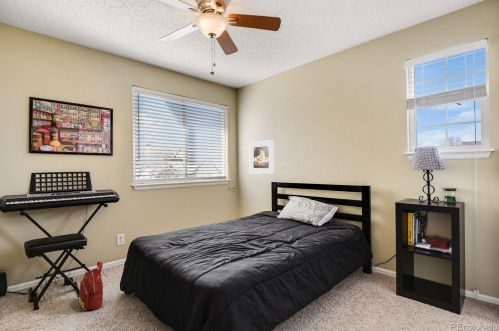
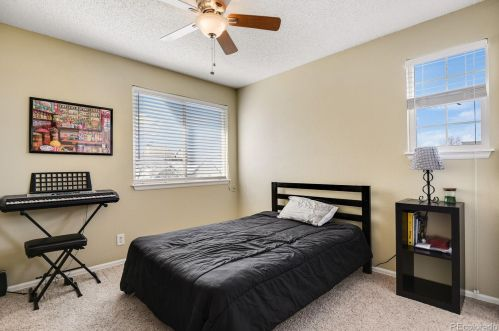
- backpack (91, 283)
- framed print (261, 157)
